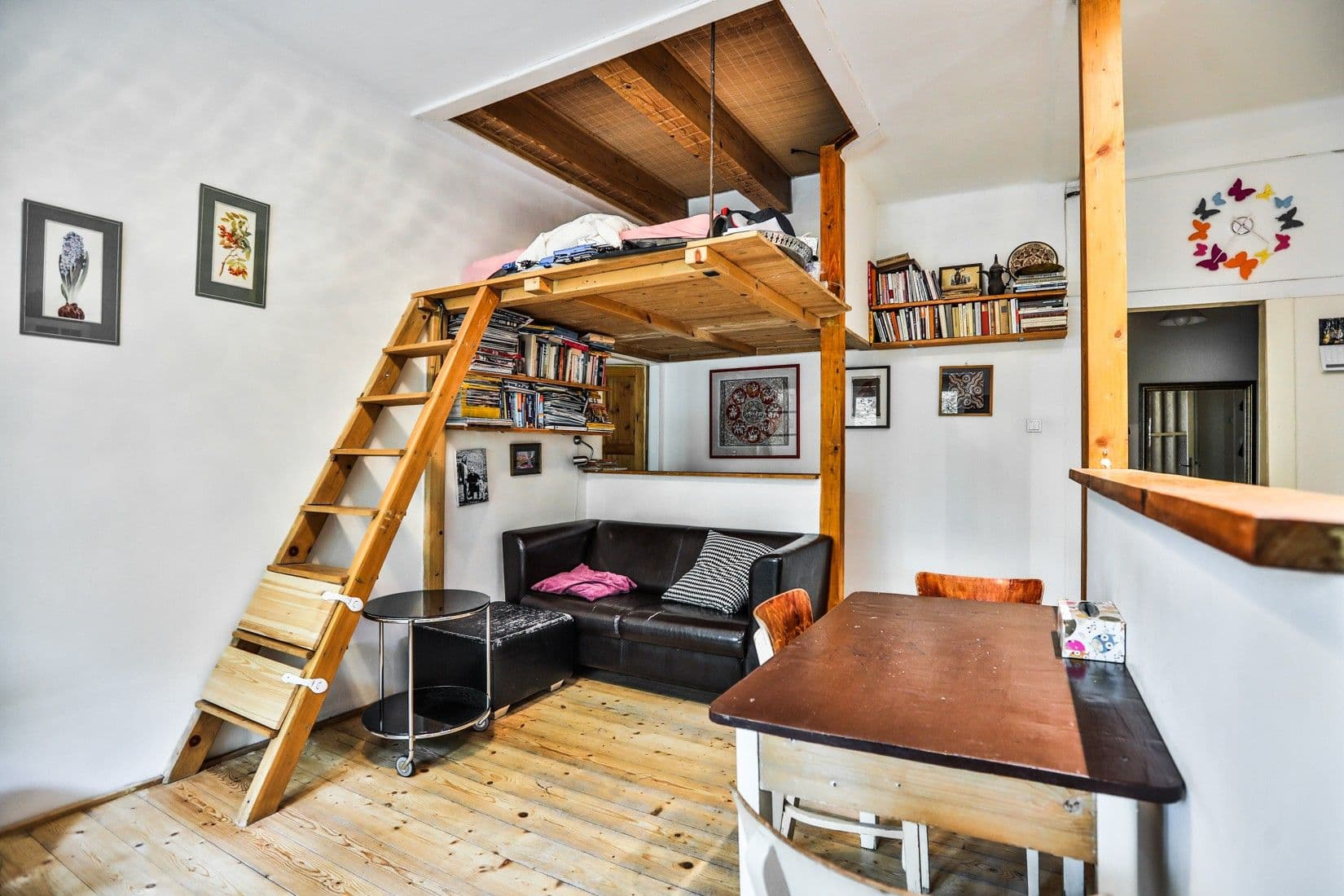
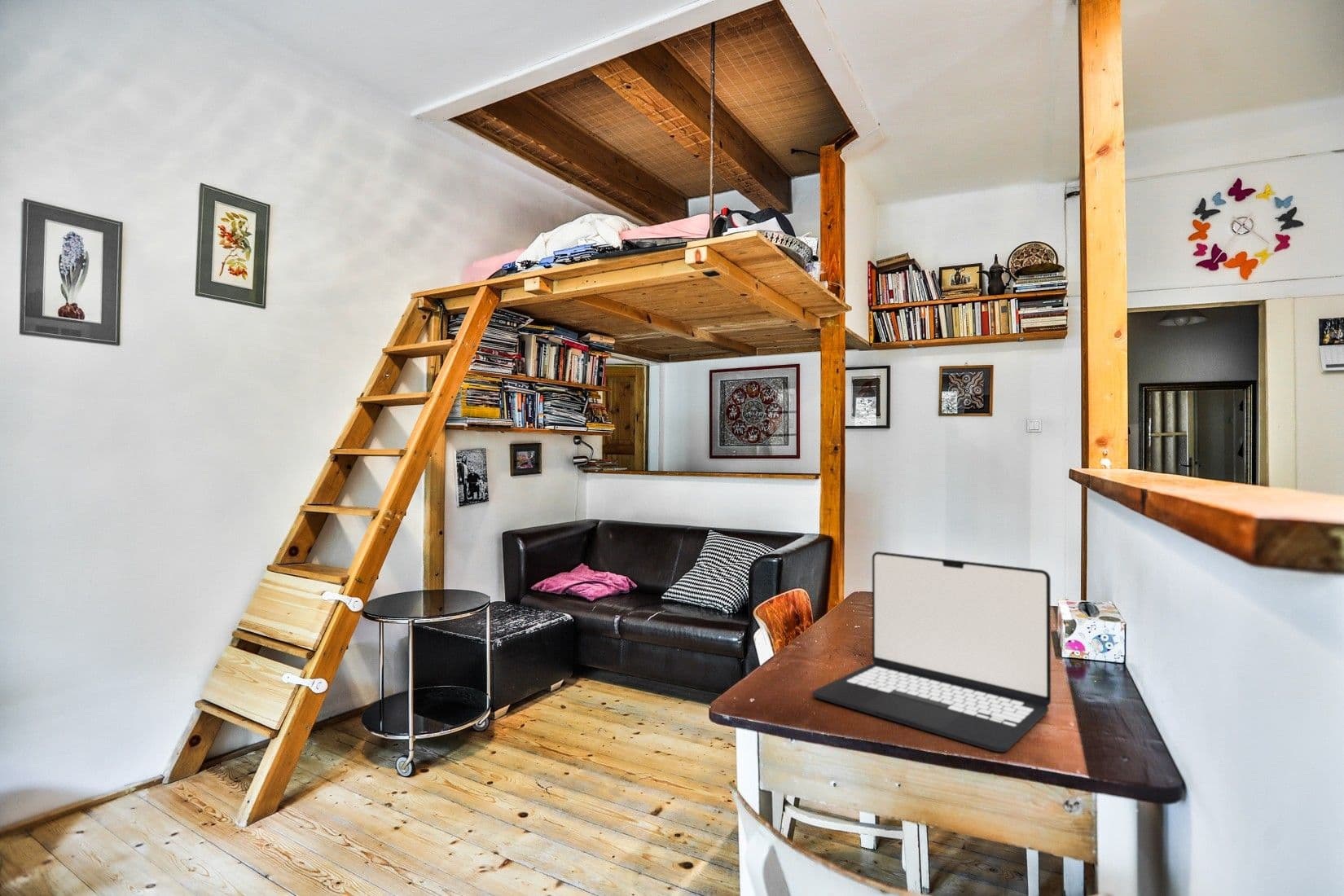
+ laptop (927, 635)
